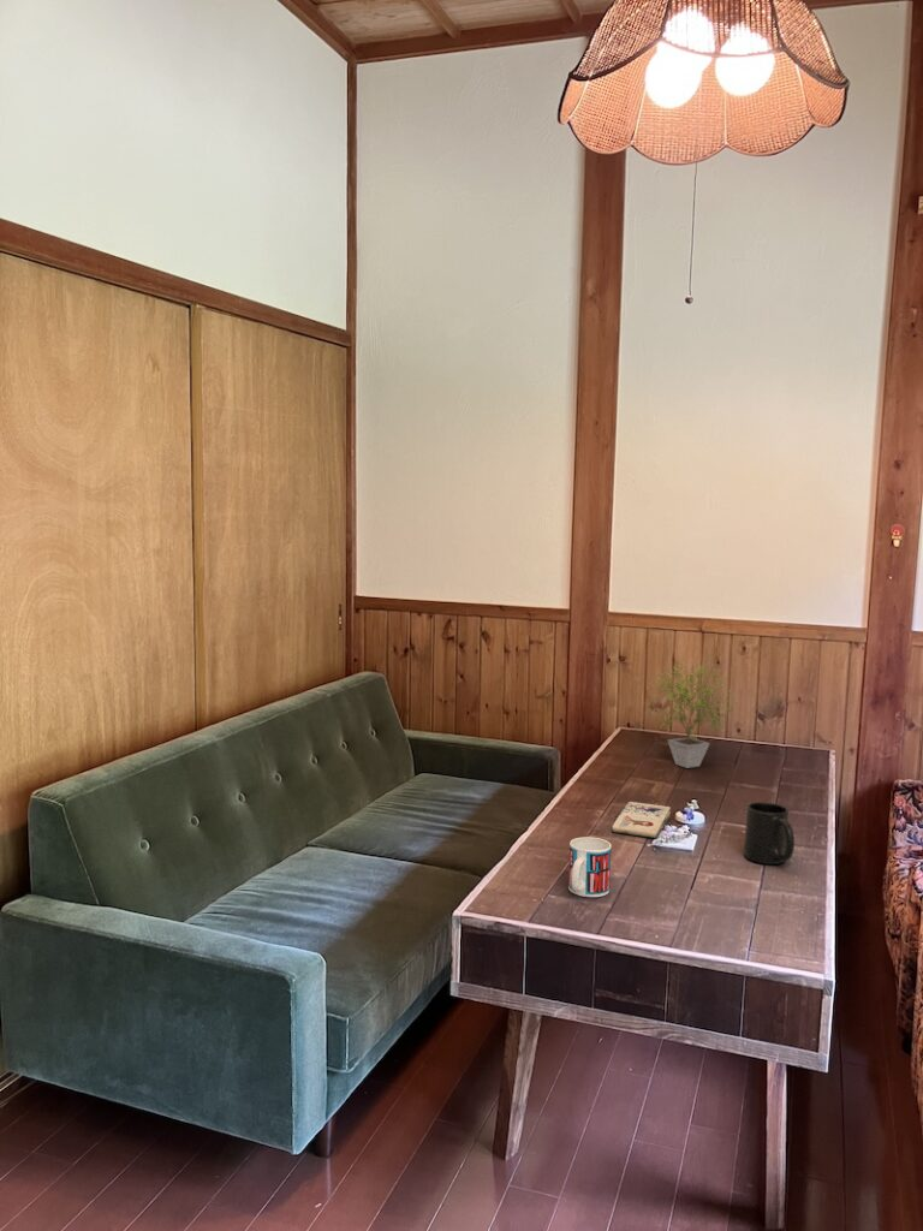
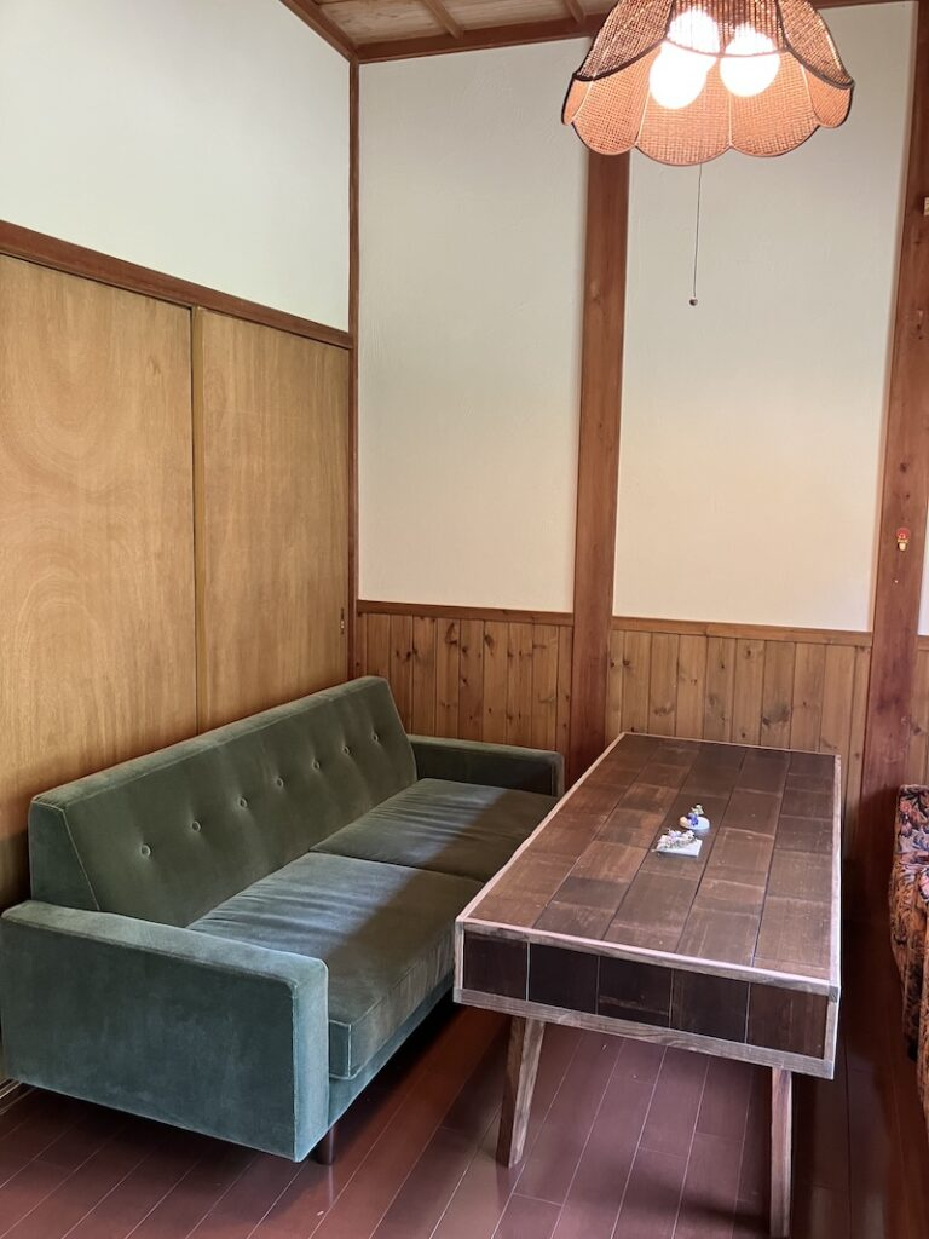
- potted plant (690, 707)
- mug (770, 835)
- paperback book (641, 816)
- mug (589, 868)
